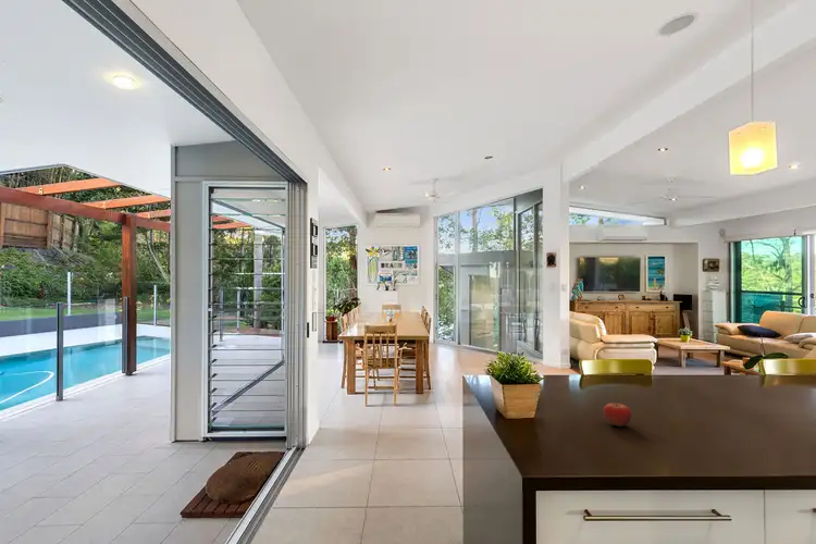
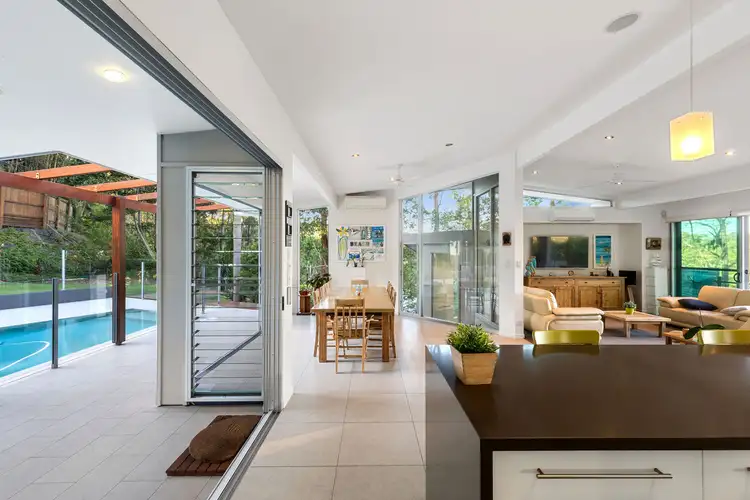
- fruit (617, 412)
